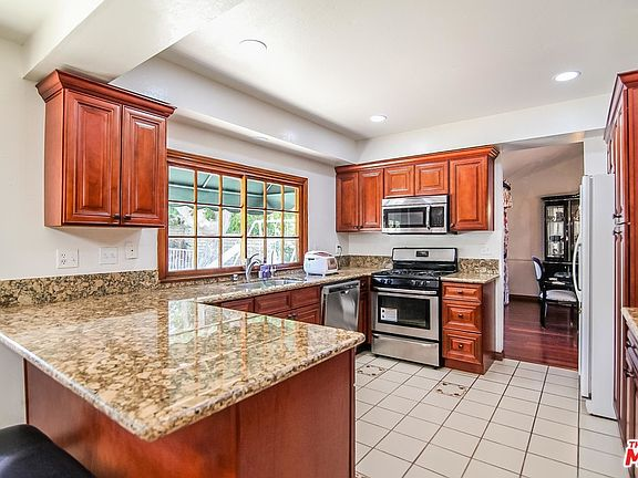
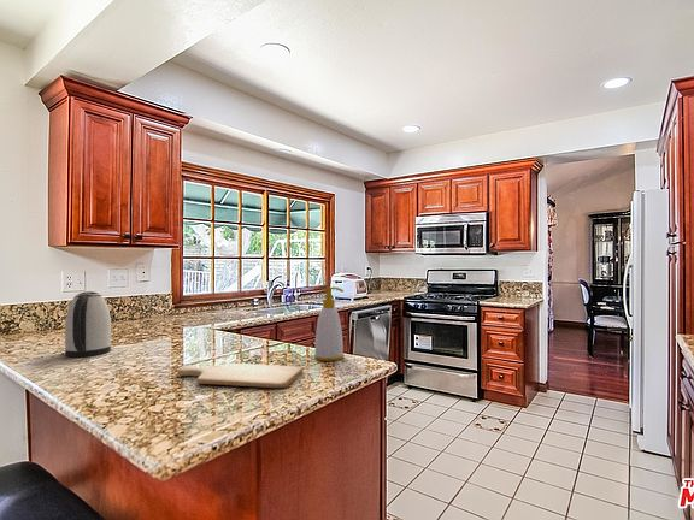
+ kettle (86, 323)
+ soap bottle (329, 321)
+ chopping board (235, 373)
